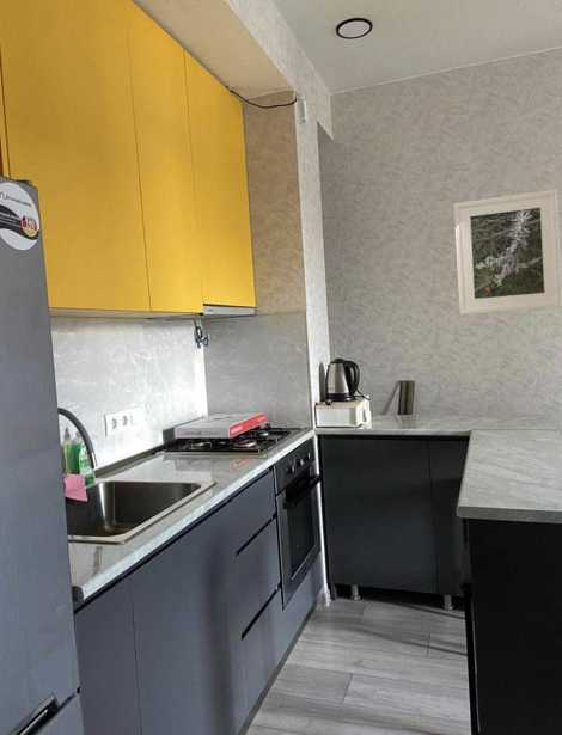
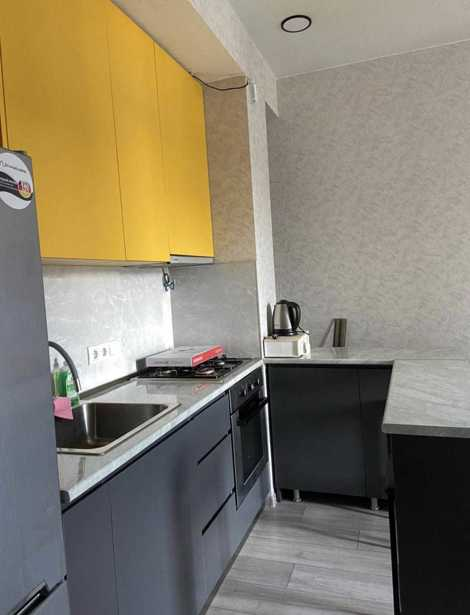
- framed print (506, 253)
